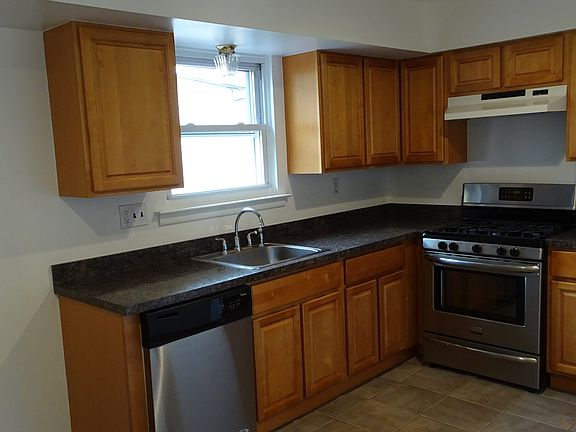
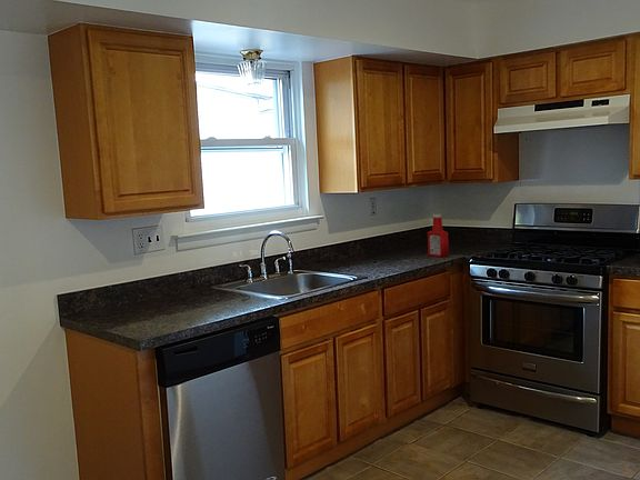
+ soap bottle (438, 234)
